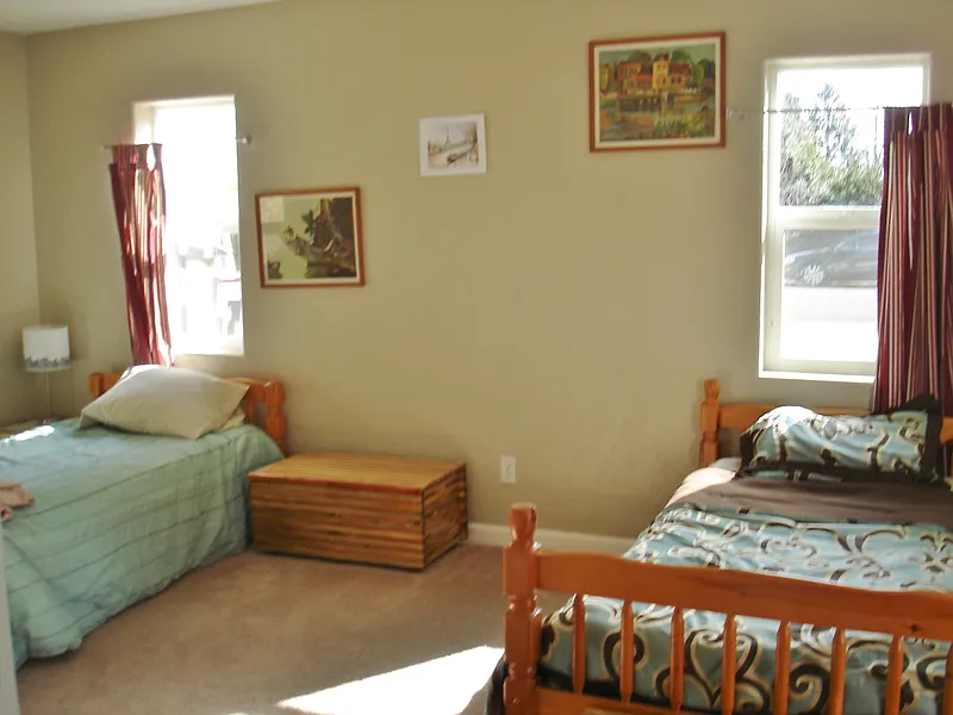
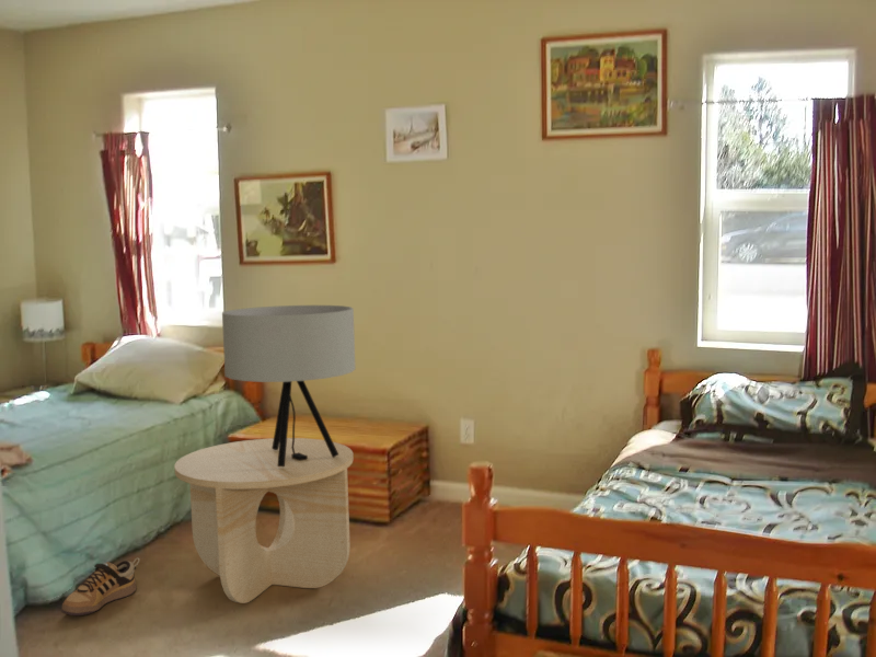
+ shoe (102, 583)
+ table lamp (290, 383)
+ side table (279, 520)
